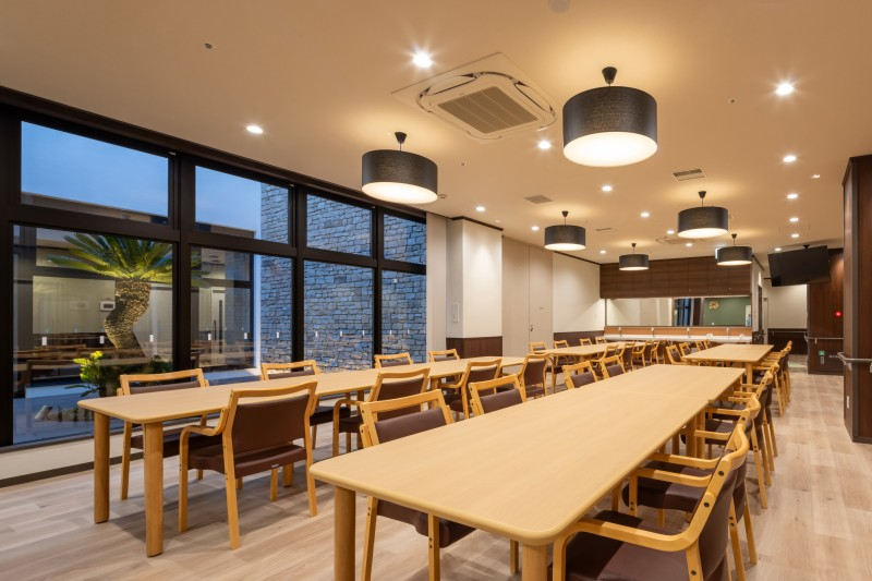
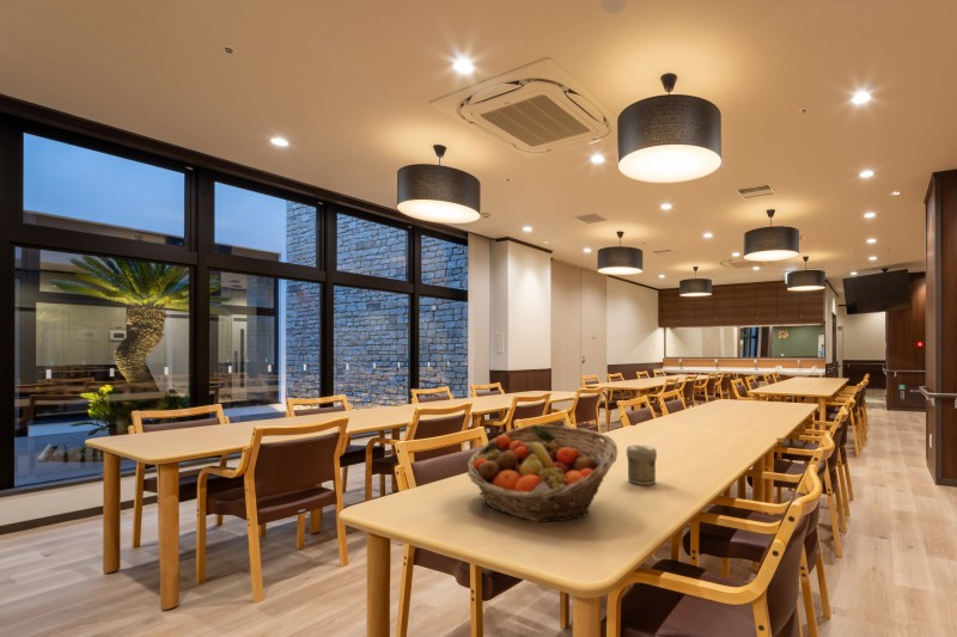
+ fruit basket (540, 467)
+ jar (641, 464)
